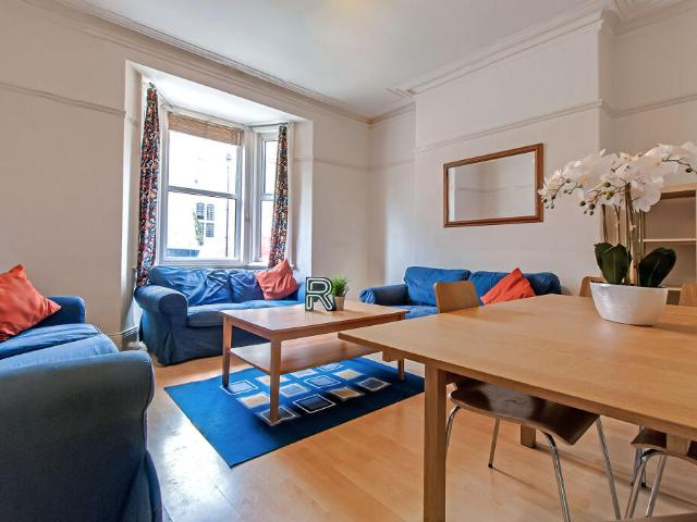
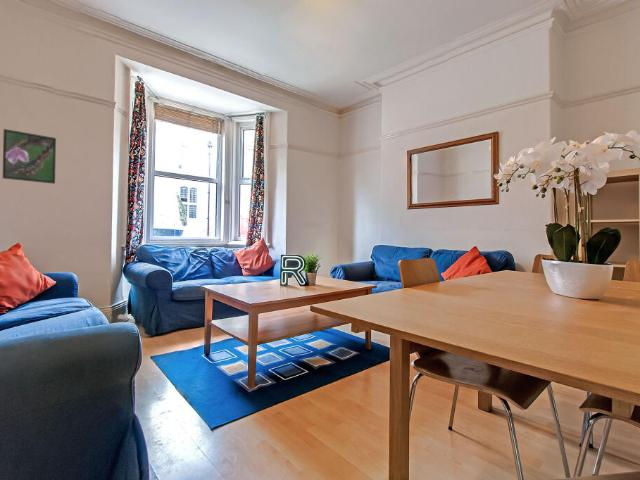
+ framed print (30, 157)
